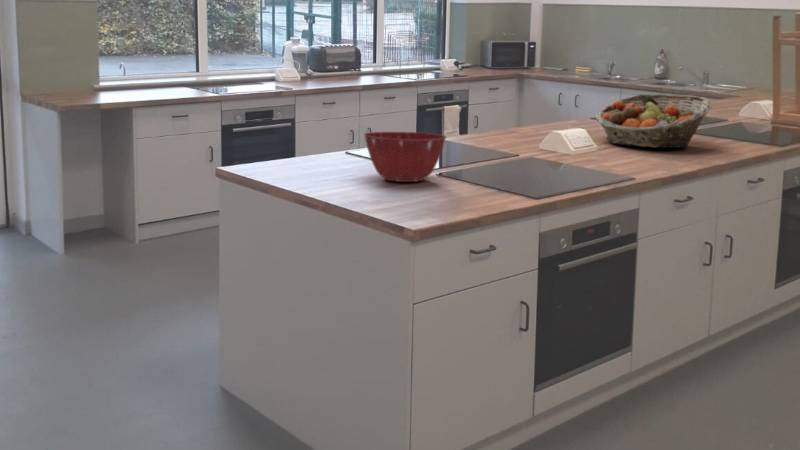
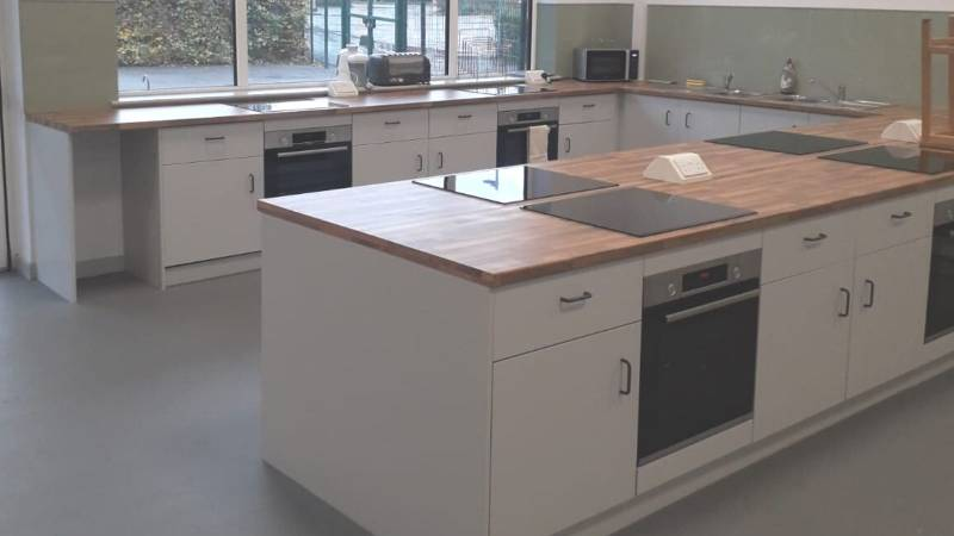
- fruit basket (652, 119)
- mixing bowl (404, 157)
